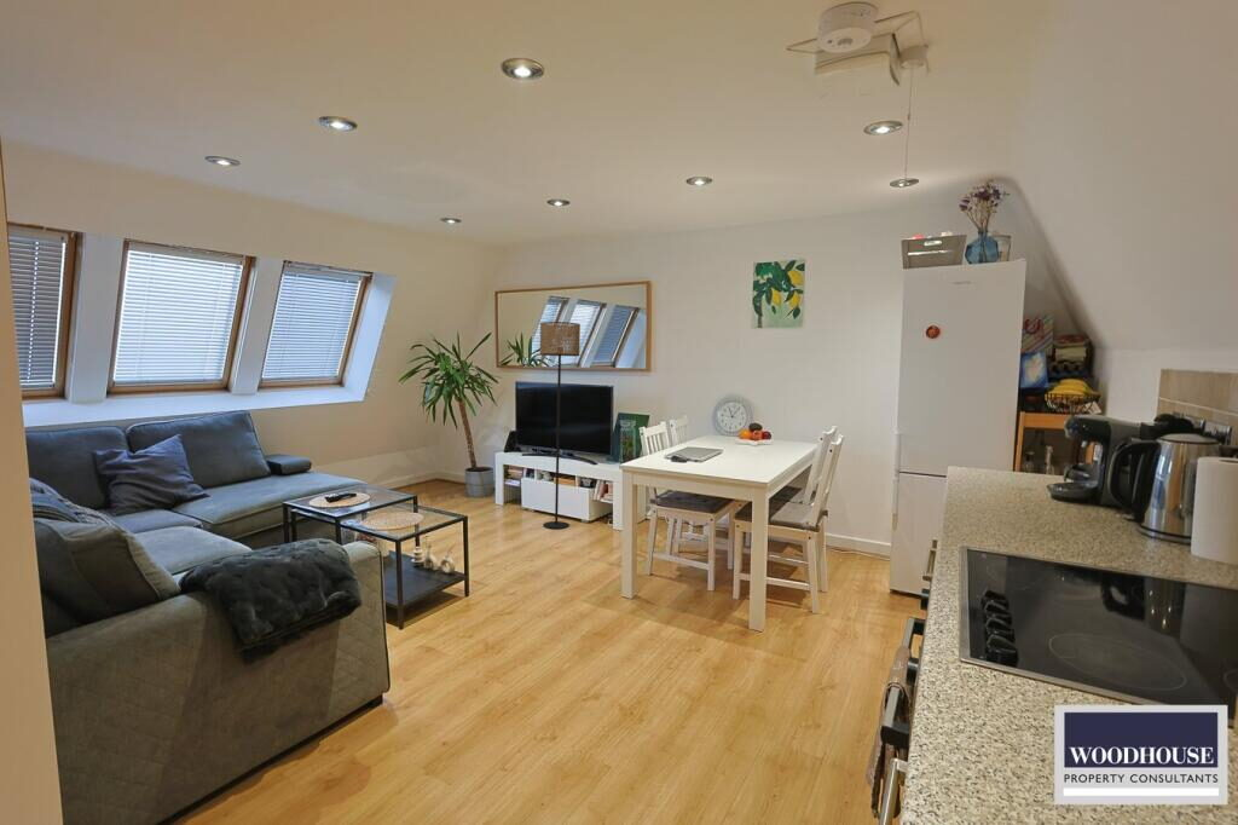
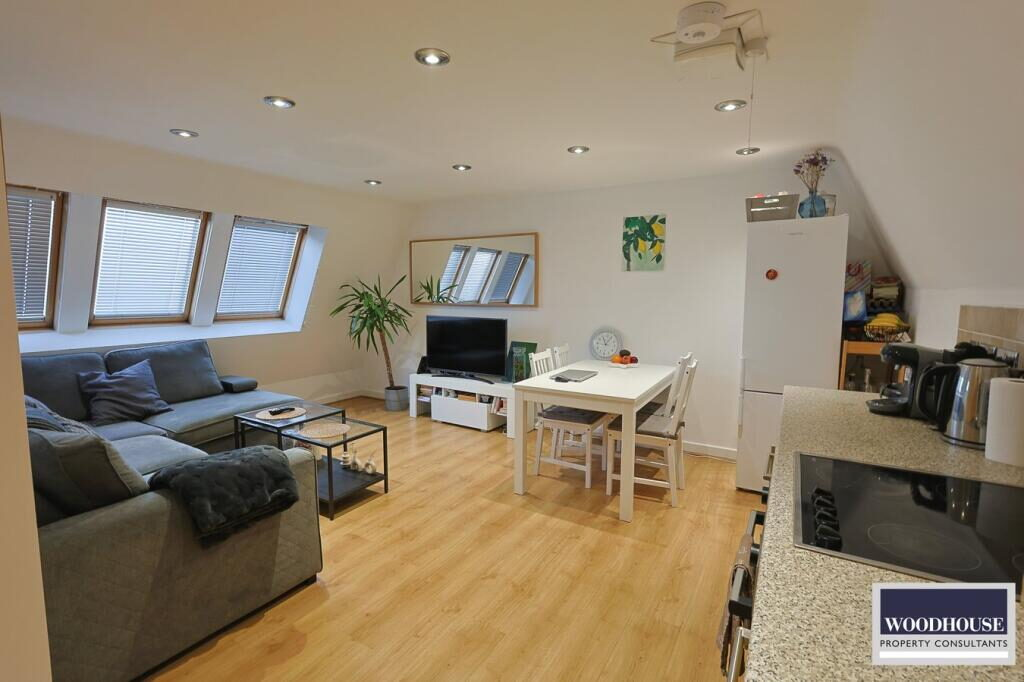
- floor lamp (557, 425)
